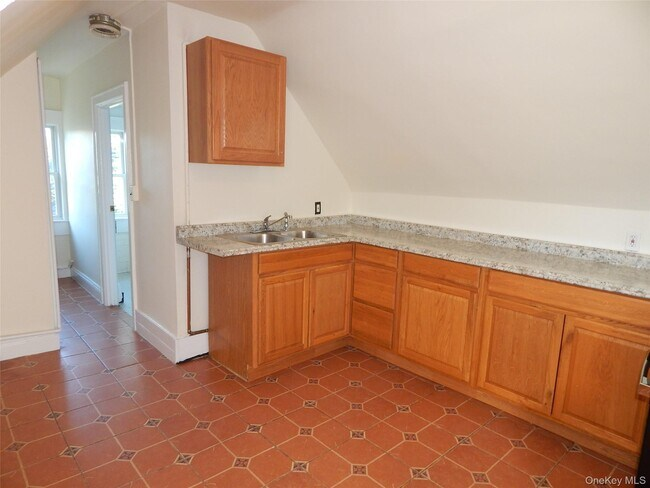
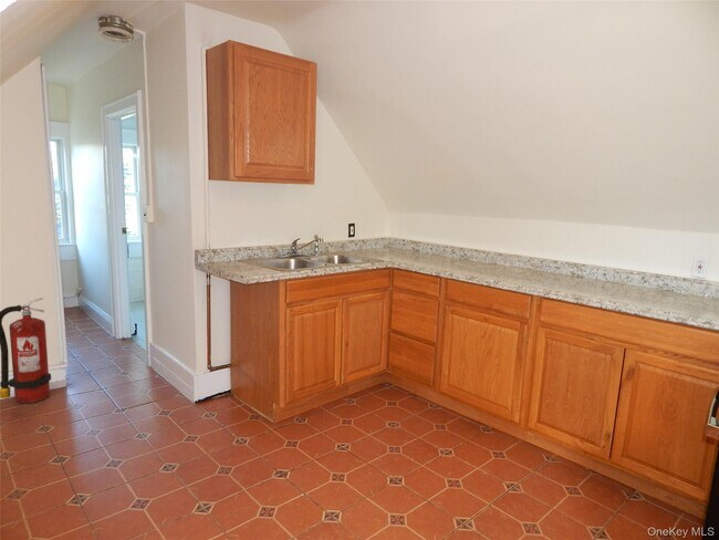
+ fire extinguisher (22, 350)
